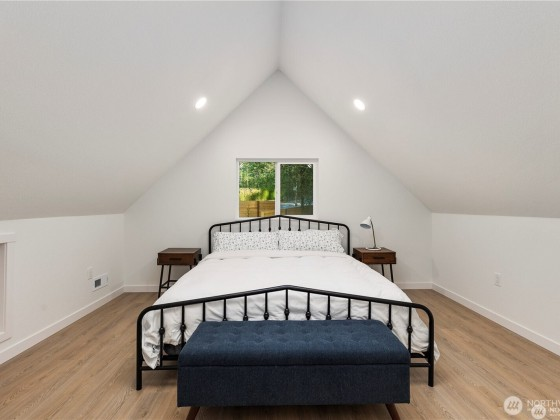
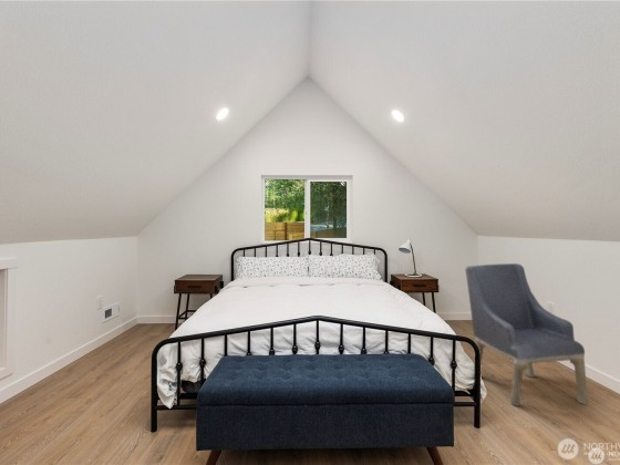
+ armchair (519, 327)
